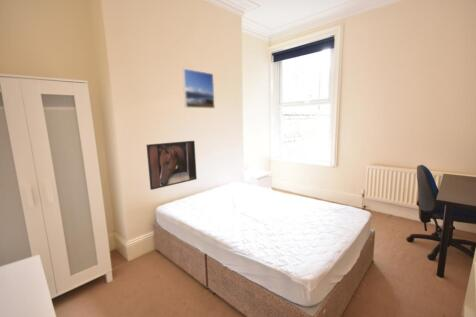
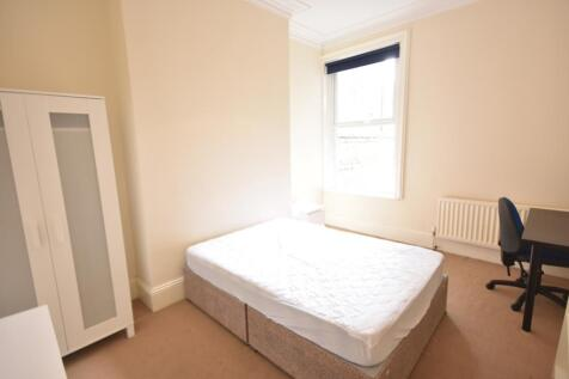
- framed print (199, 89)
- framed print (173, 163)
